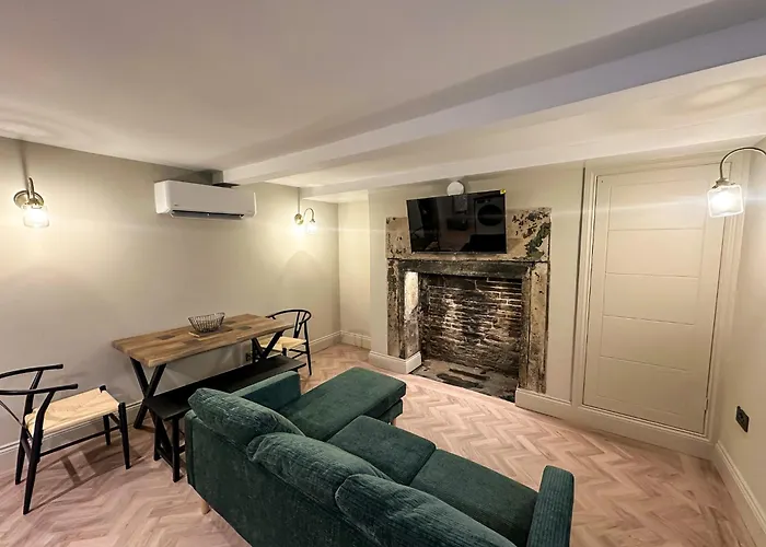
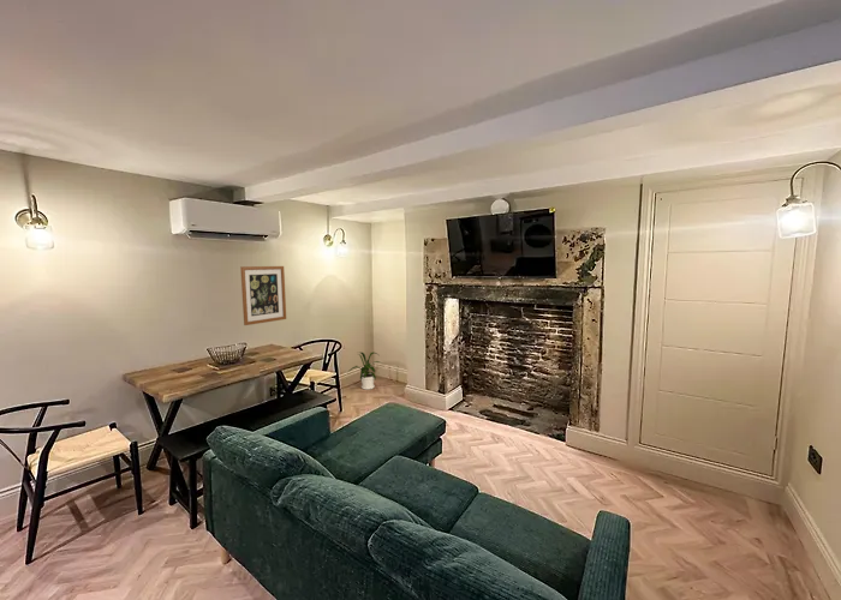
+ wall art (264, 294)
+ house plant (366, 368)
